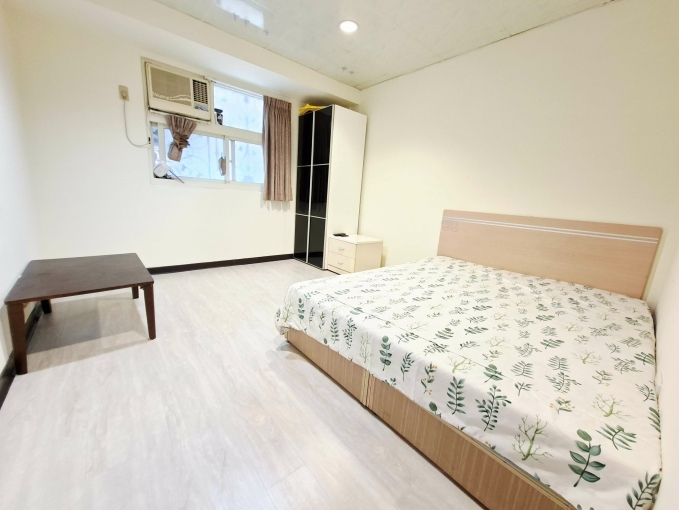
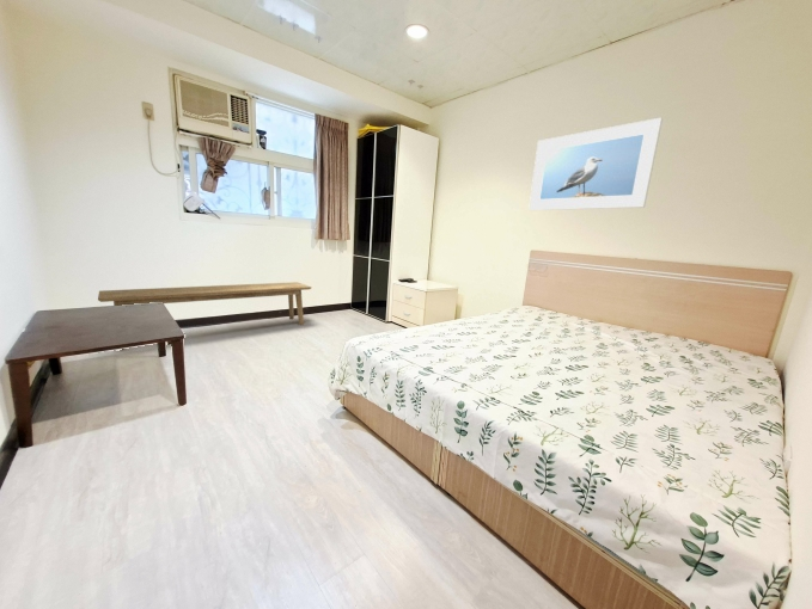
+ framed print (586, 171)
+ bench (220, 299)
